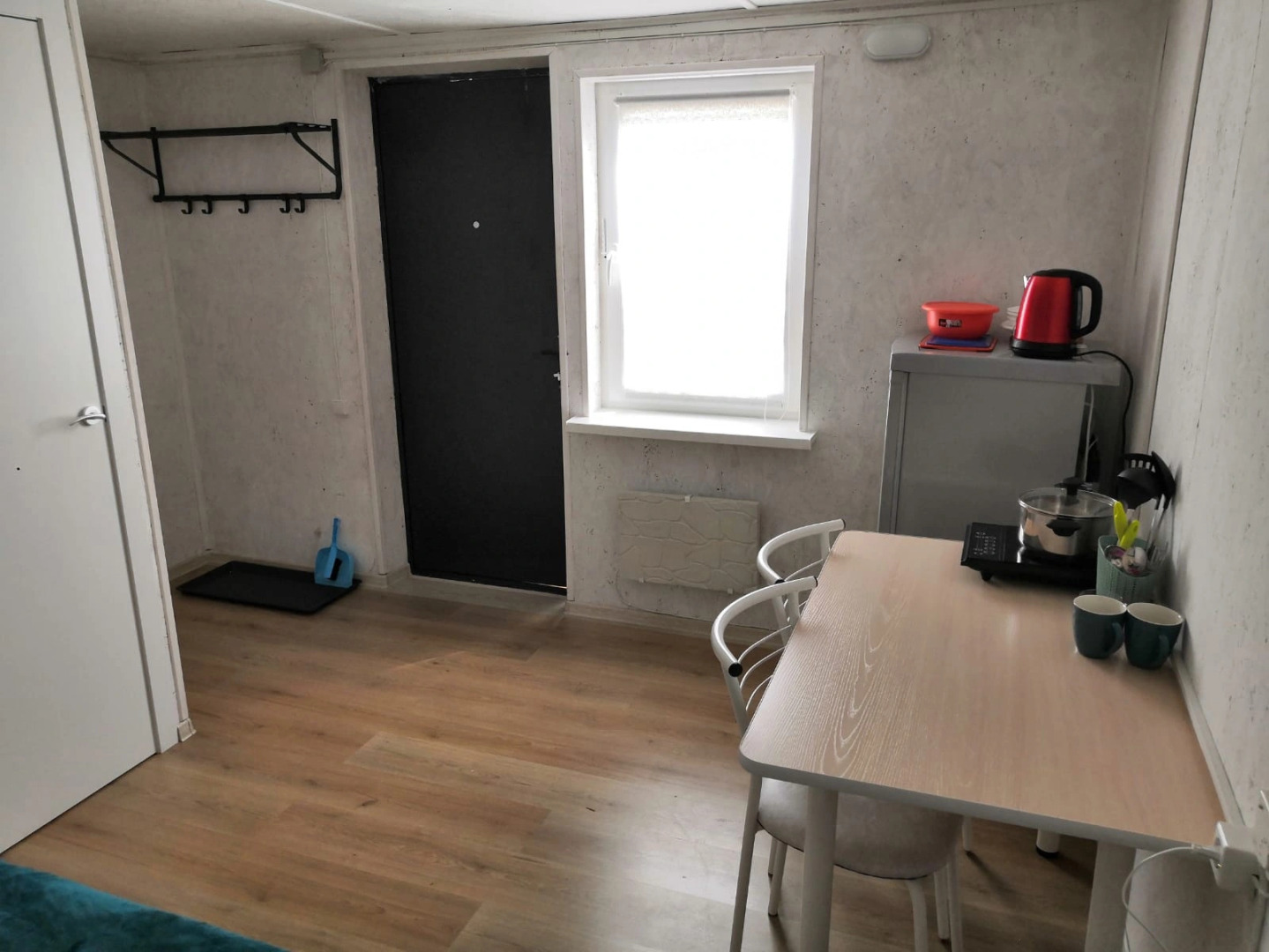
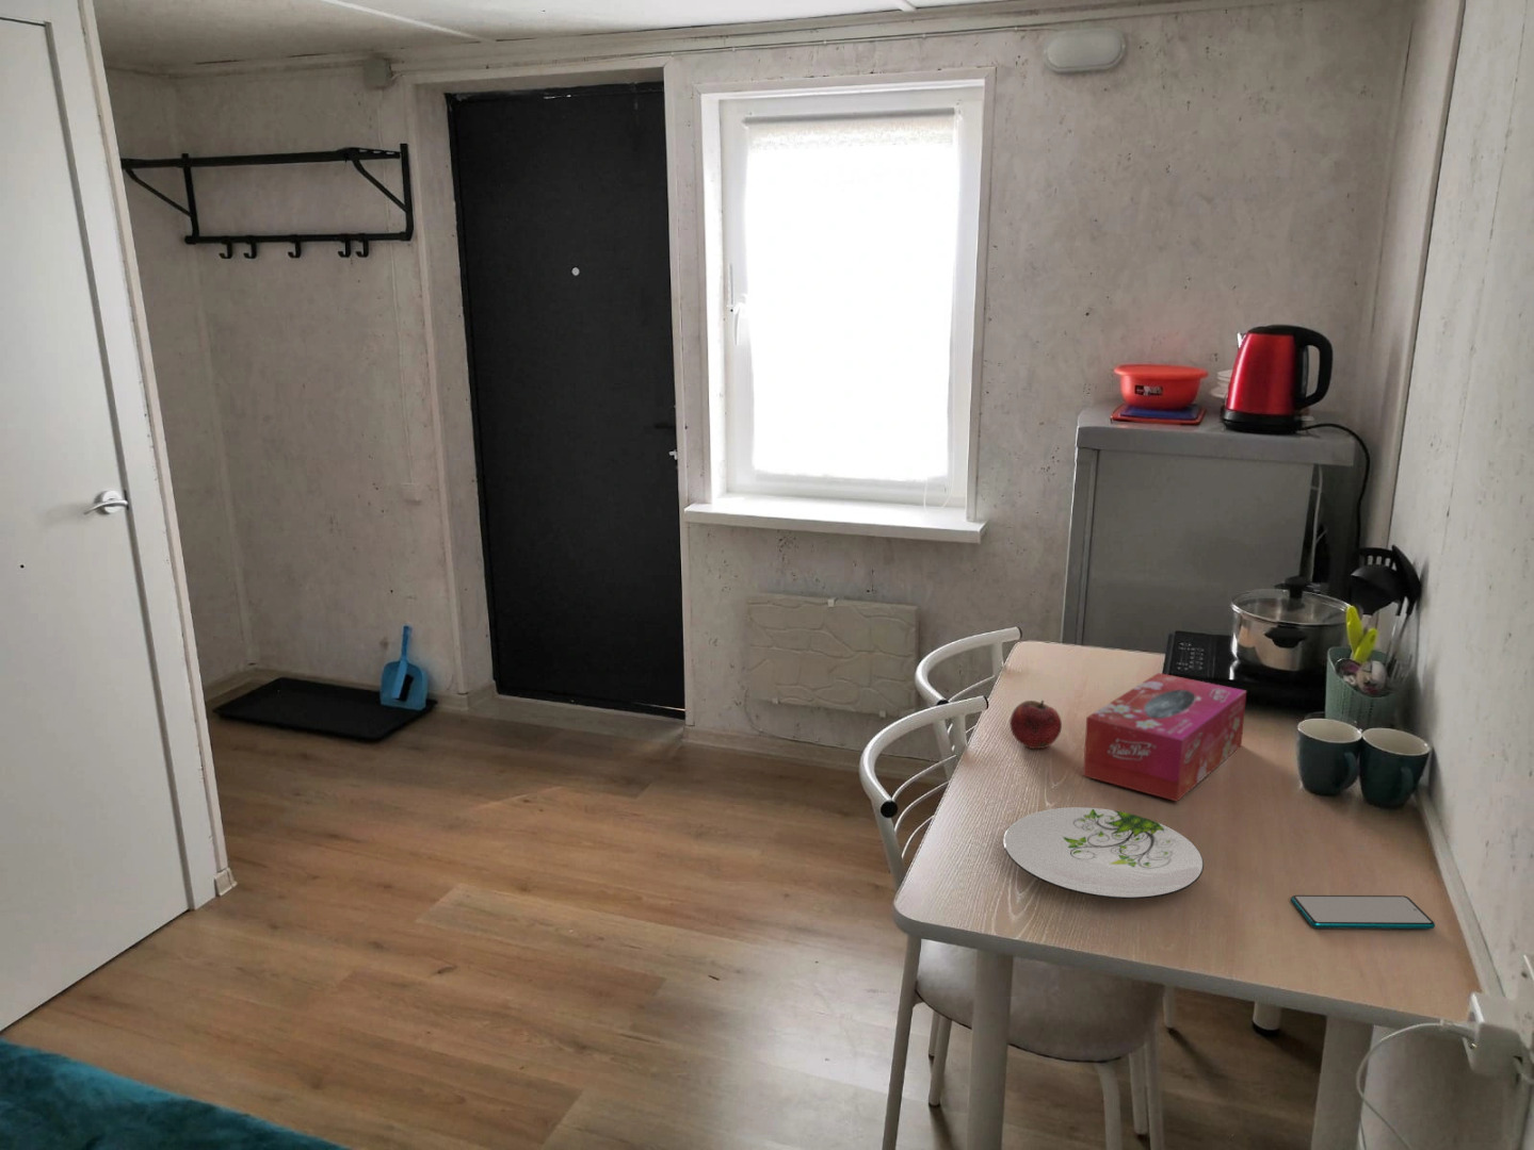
+ fruit (1035, 724)
+ tissue box (1167, 732)
+ smartphone (1361, 912)
+ plate (1100, 859)
